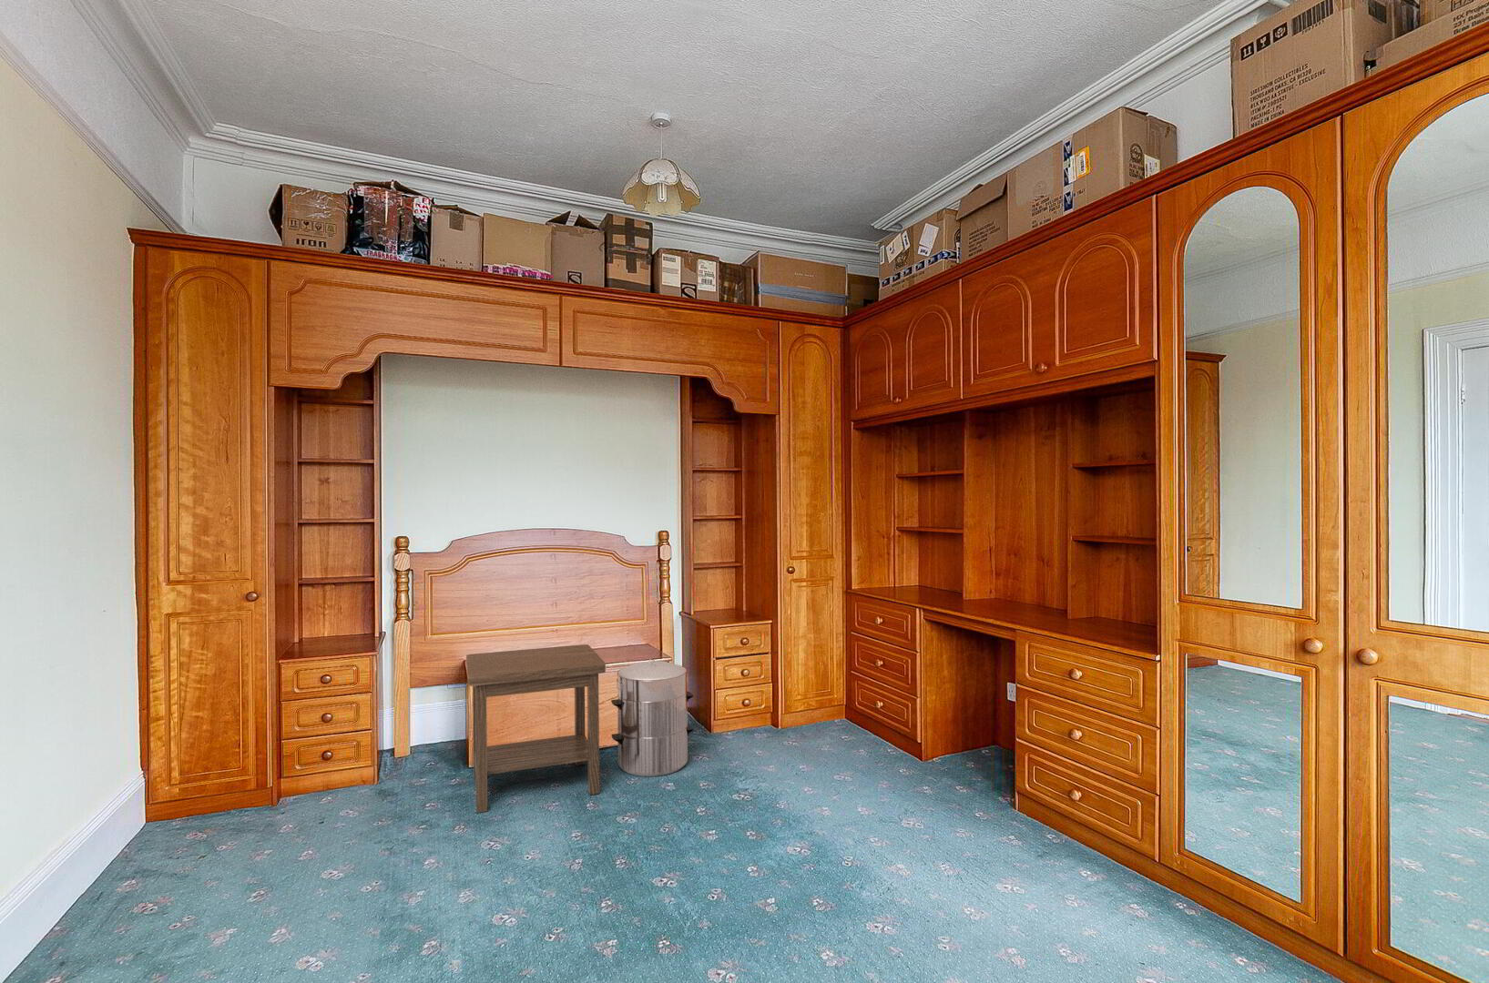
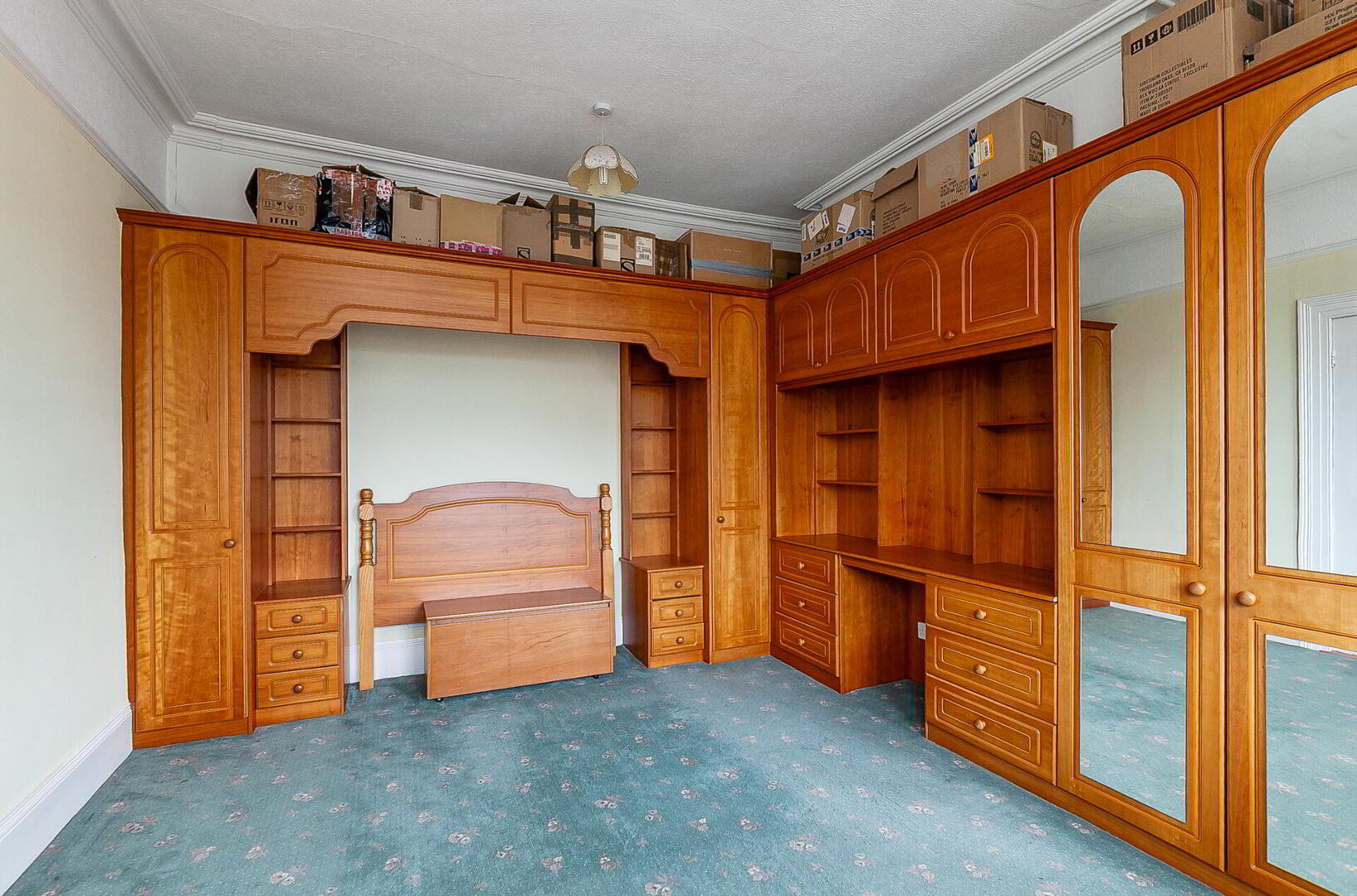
- waste bin (652, 711)
- side table (533, 739)
